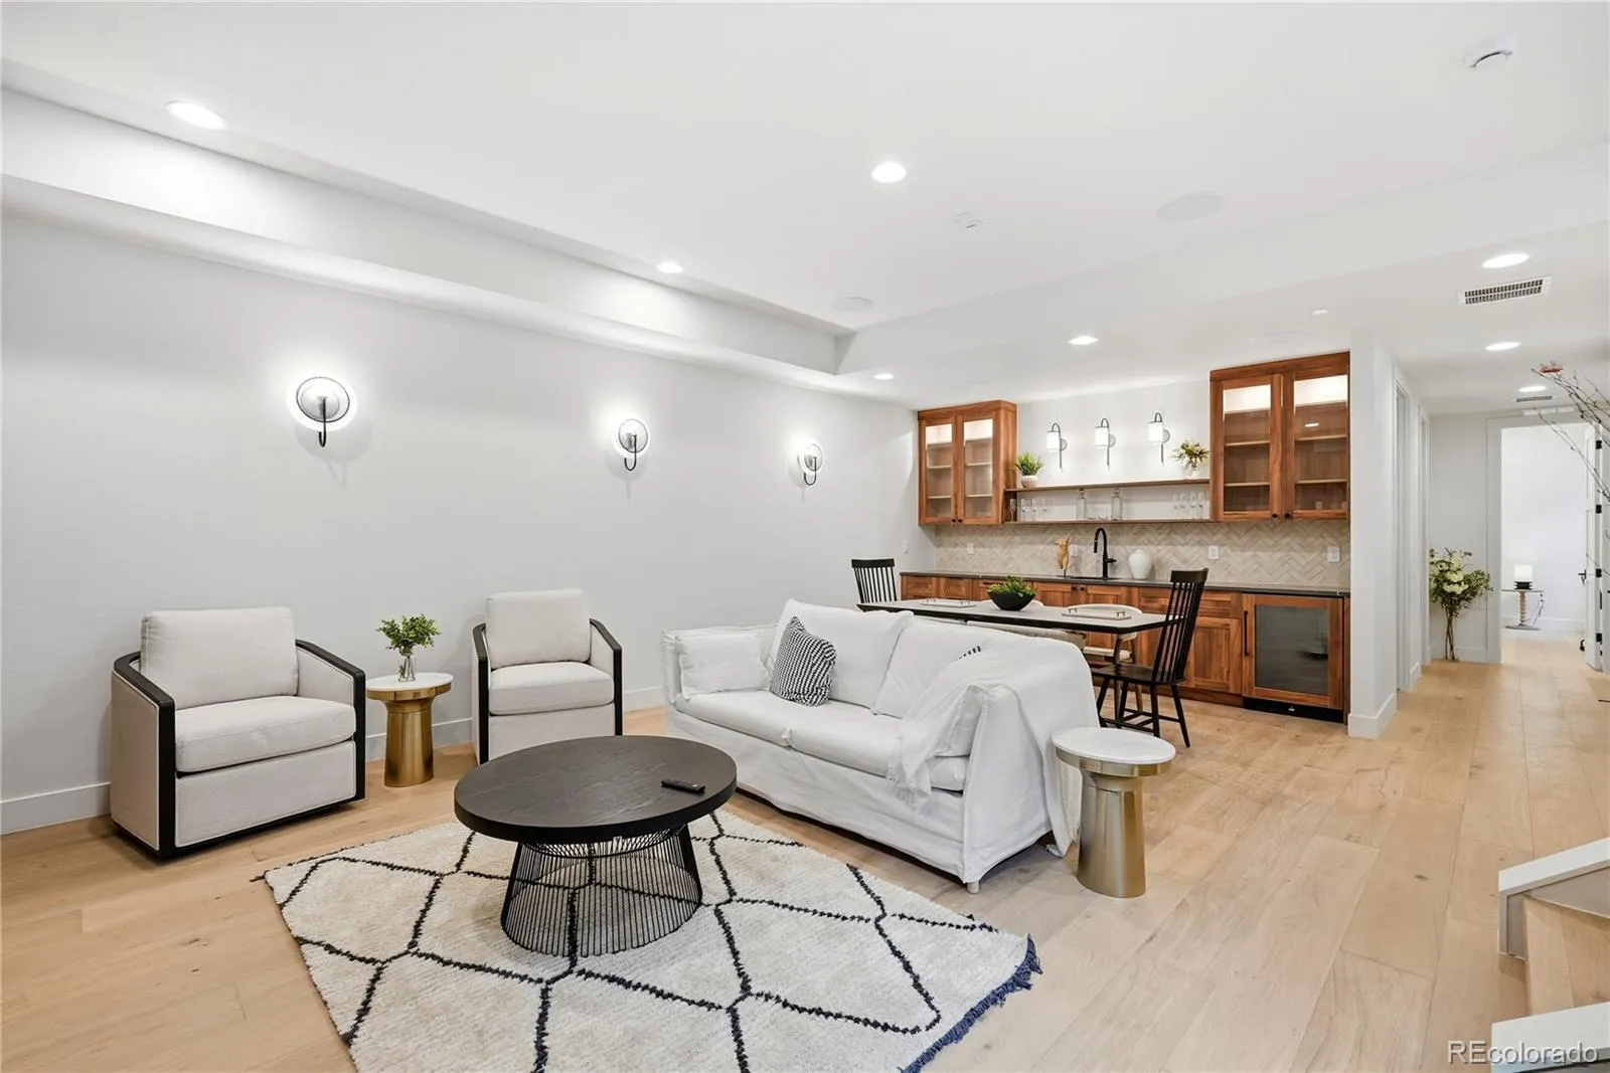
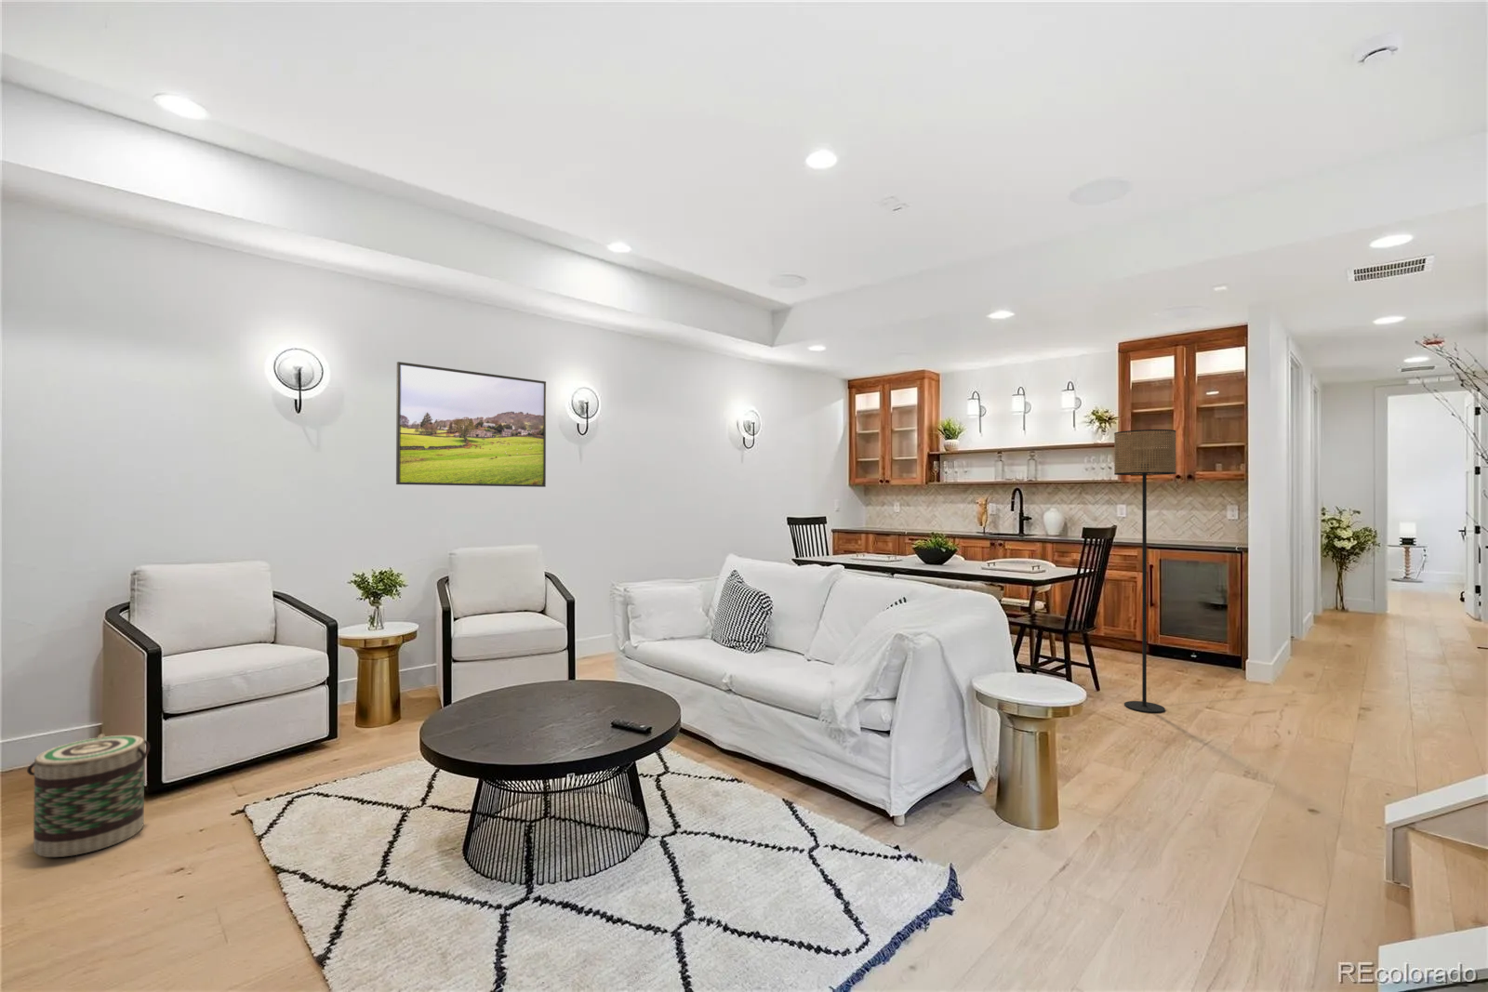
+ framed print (476, 428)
+ floor lamp (1144, 569)
+ basket (91, 789)
